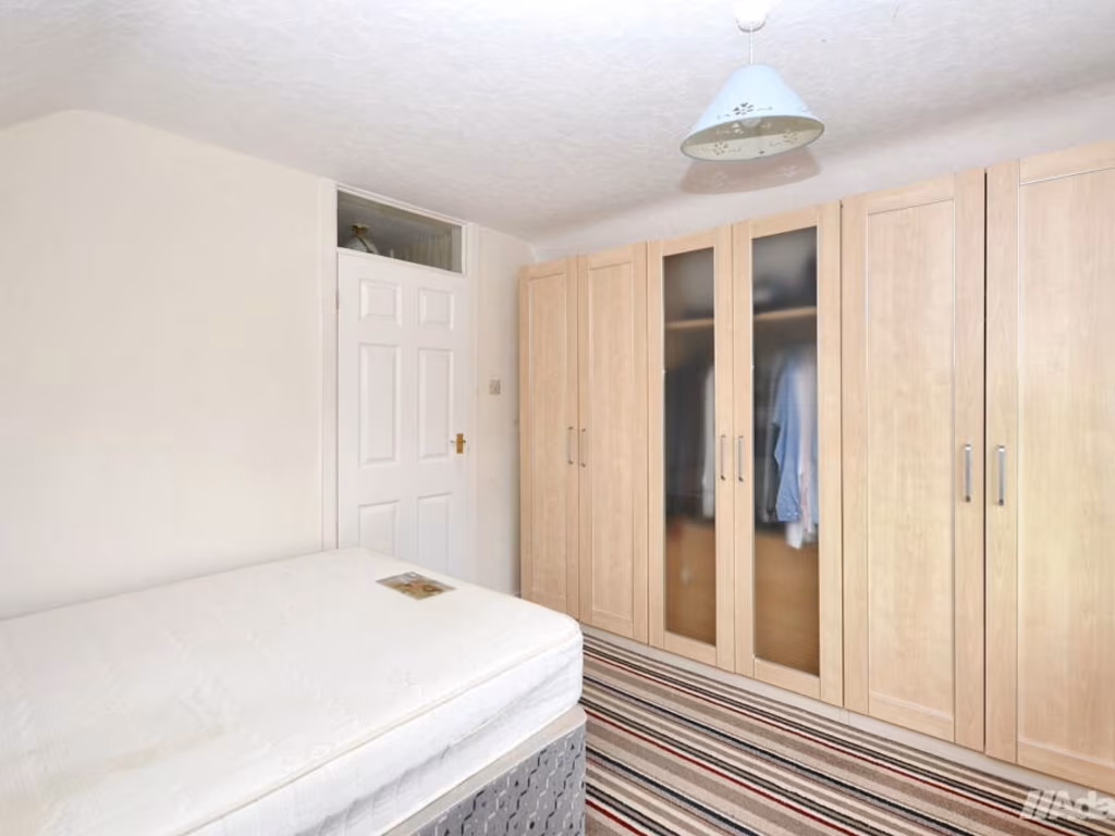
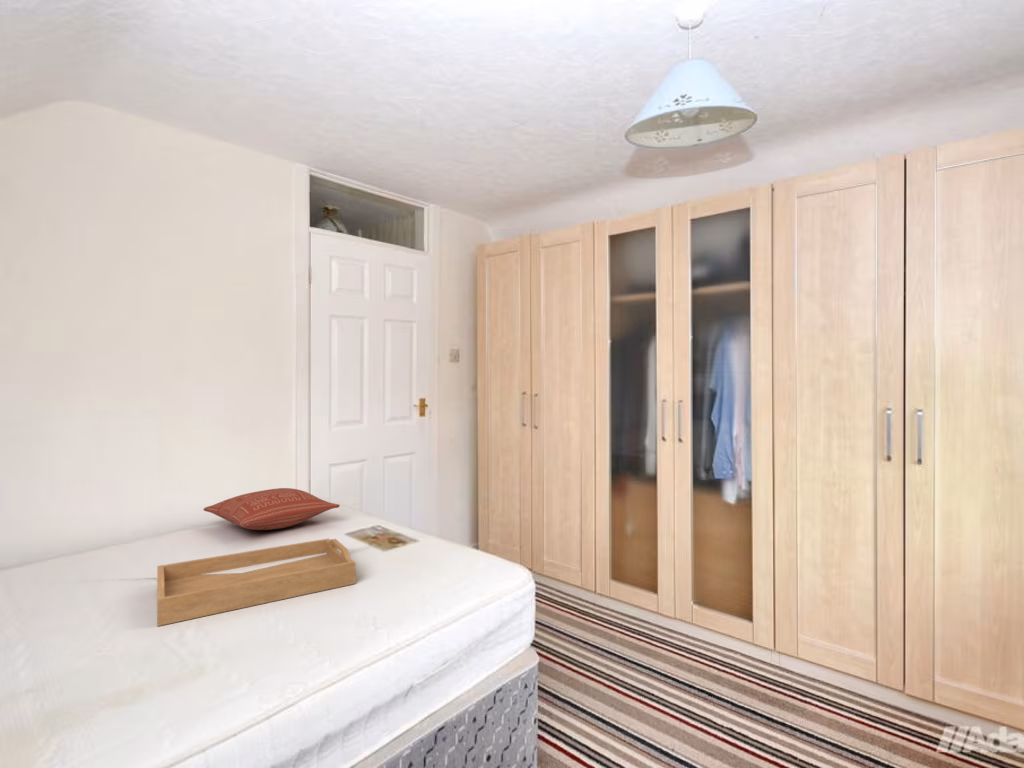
+ pillow (271, 507)
+ serving tray (257, 571)
